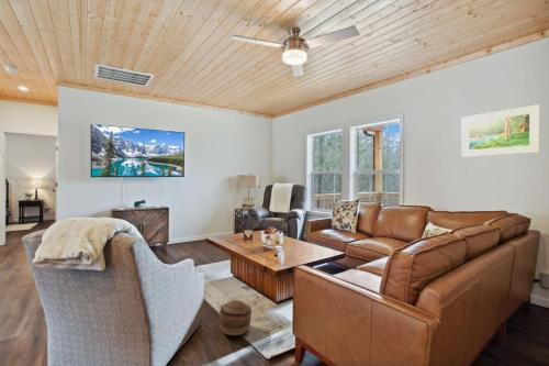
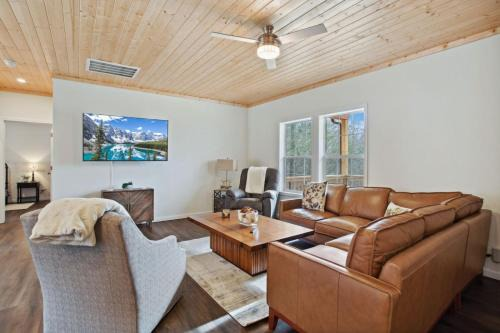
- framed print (496, 133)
- basket (235, 315)
